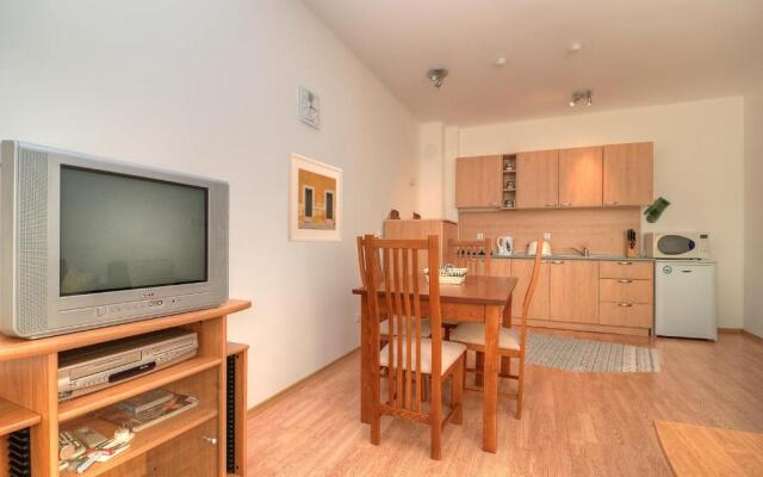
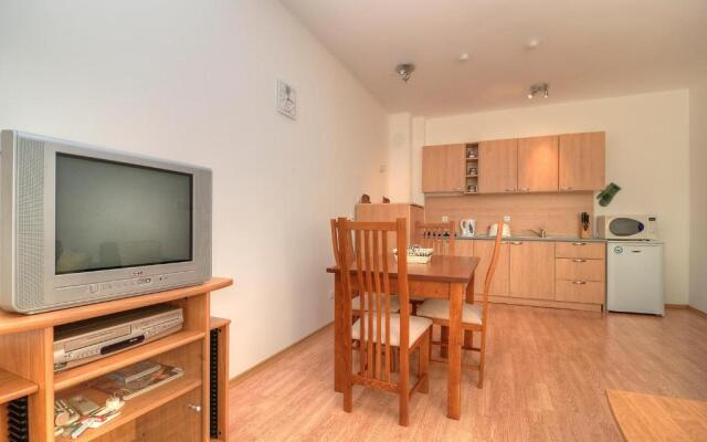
- rug (562, 351)
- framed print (317, 202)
